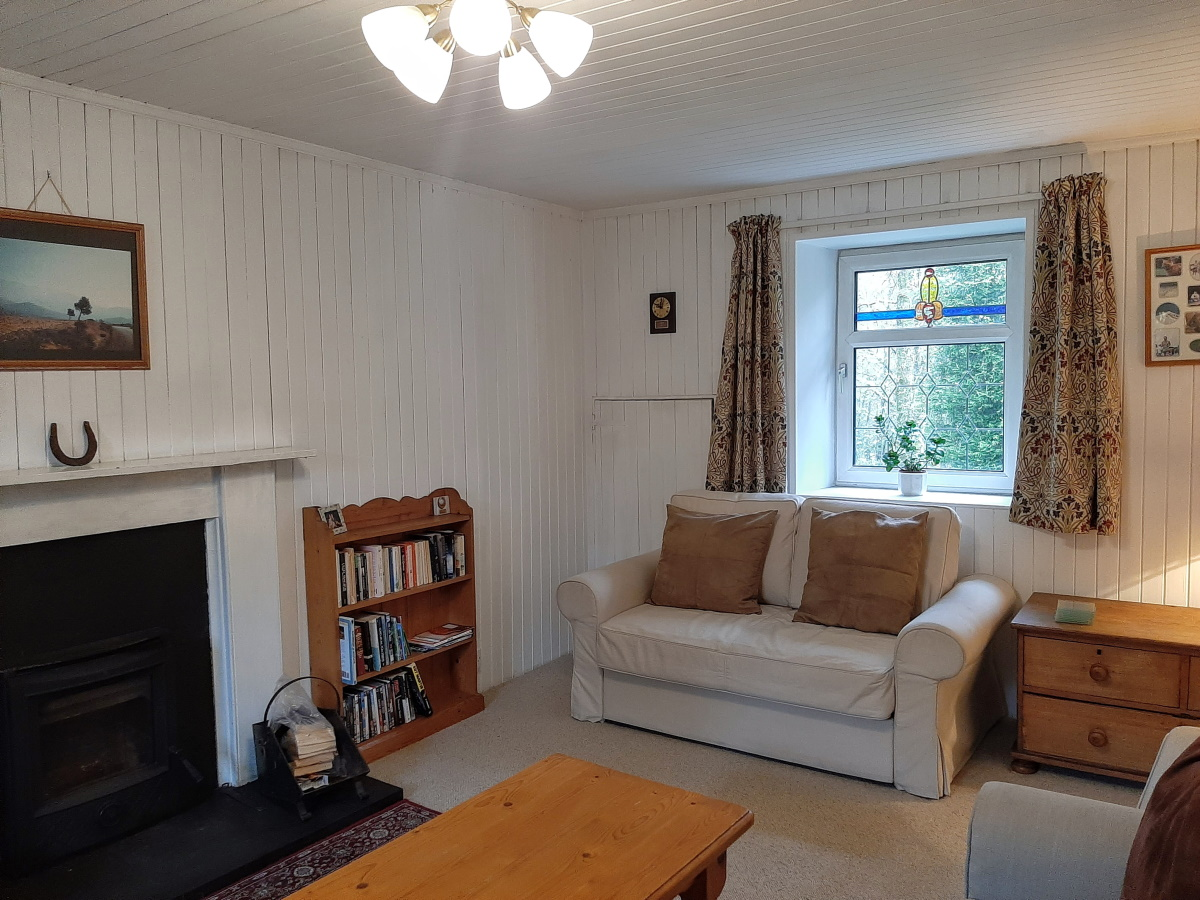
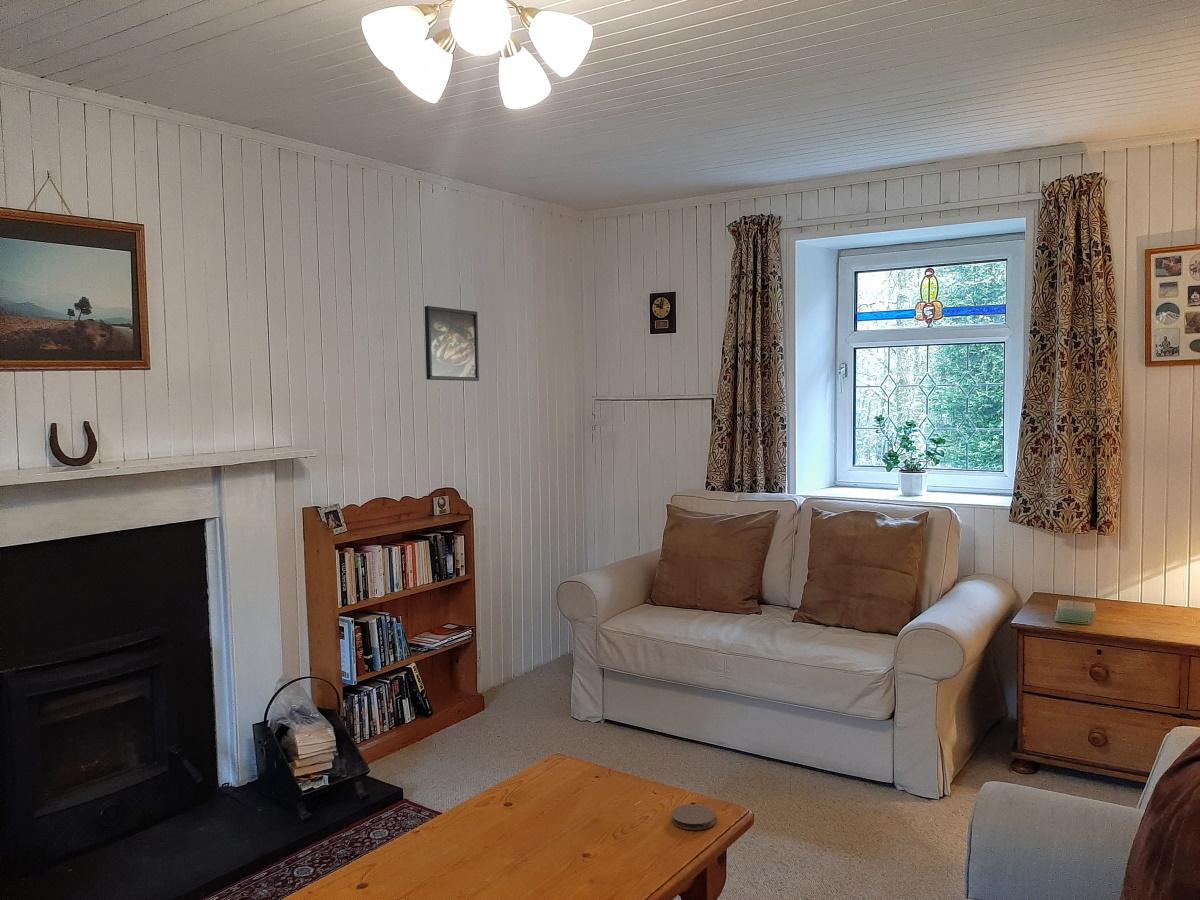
+ coaster (693, 816)
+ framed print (452, 344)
